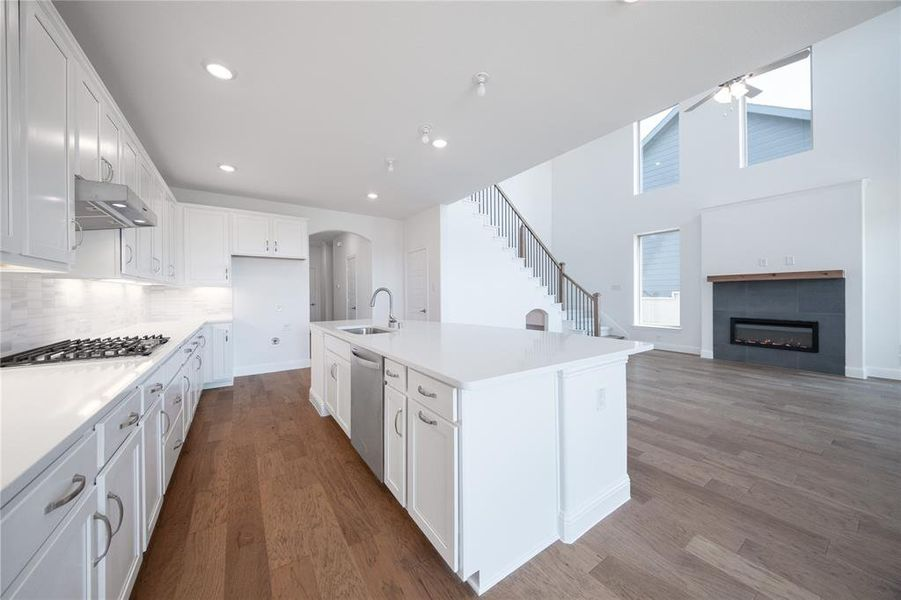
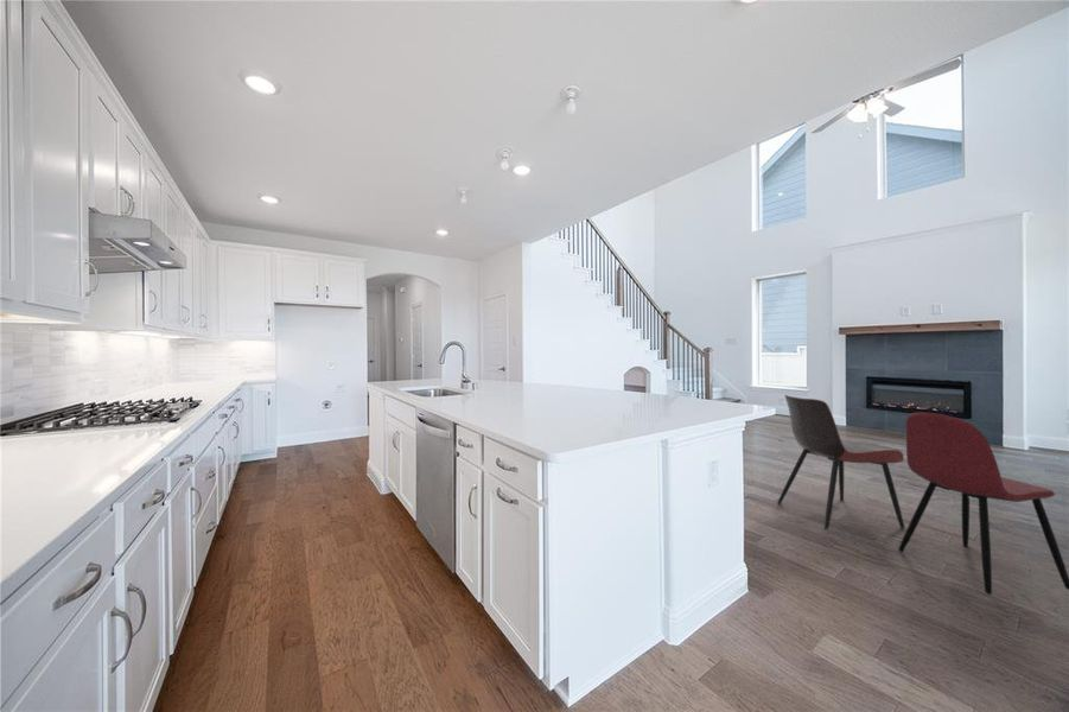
+ dining chair (835, 454)
+ dining chair (976, 490)
